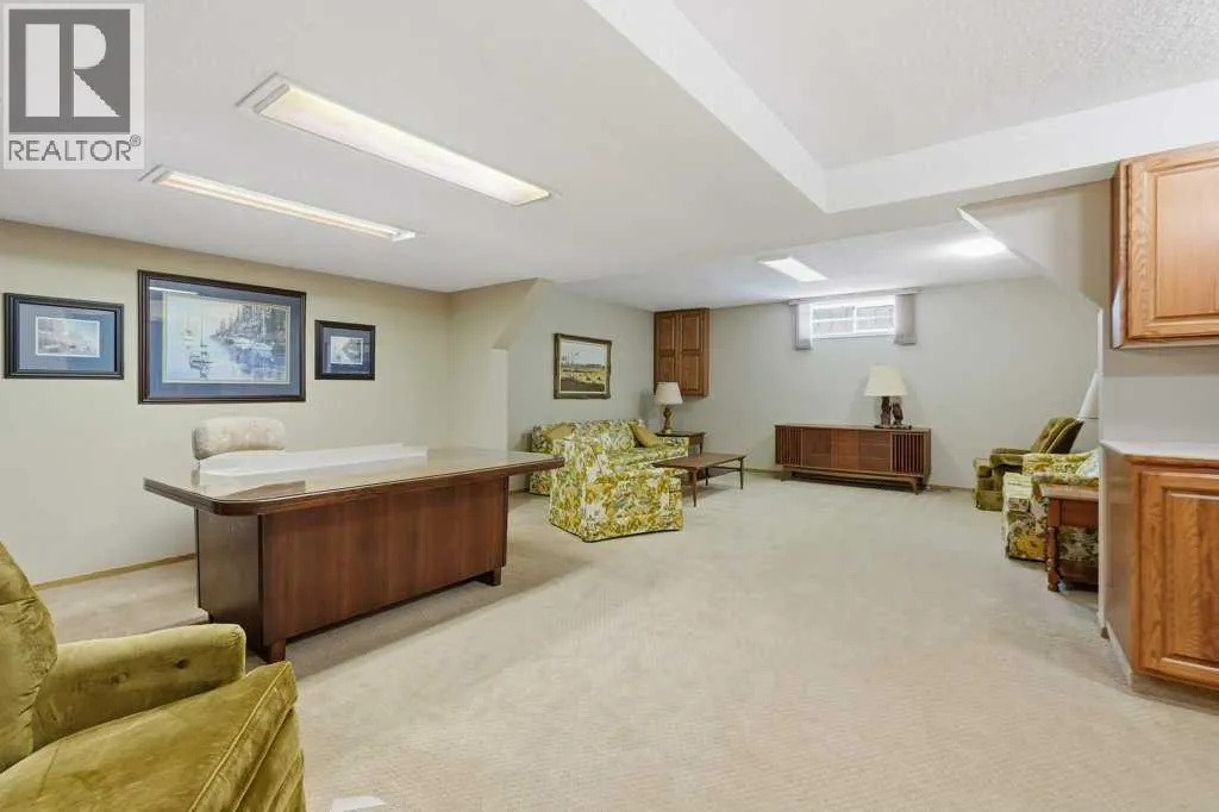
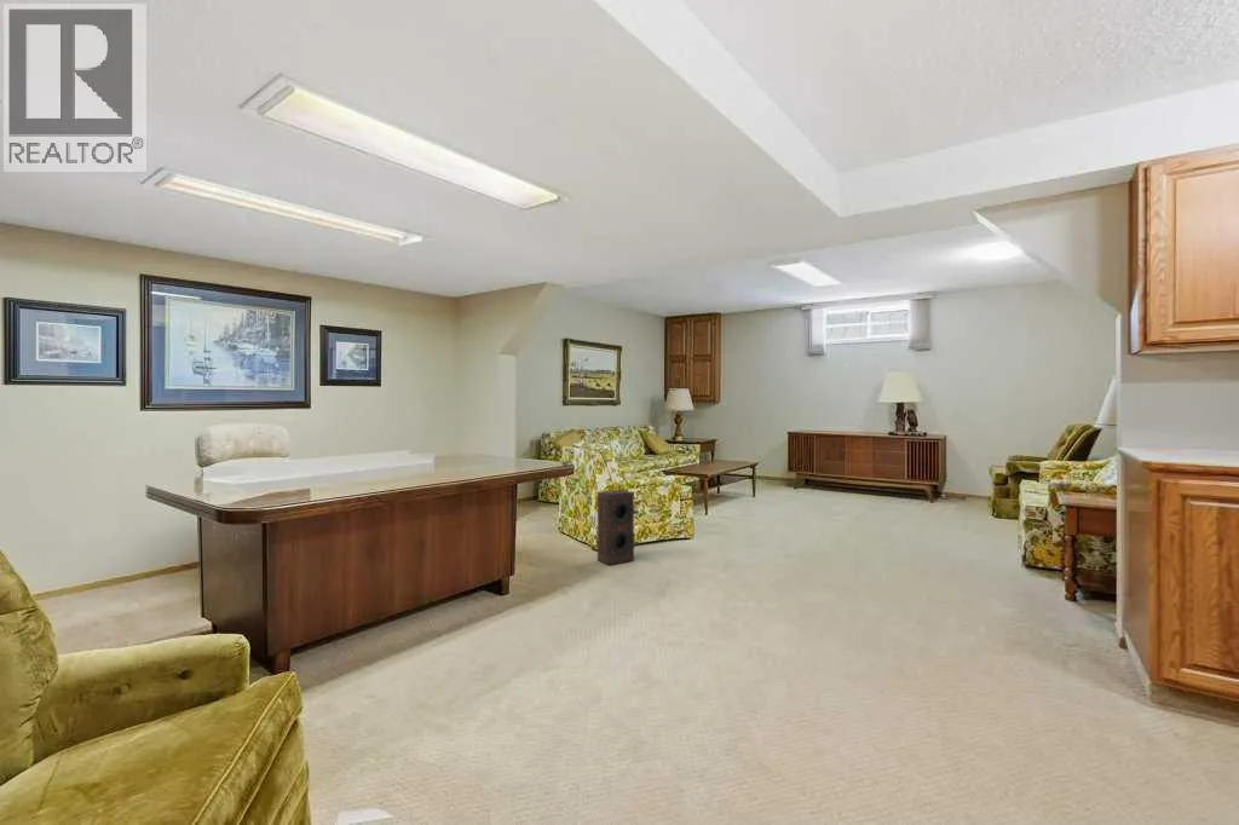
+ speaker (618, 527)
